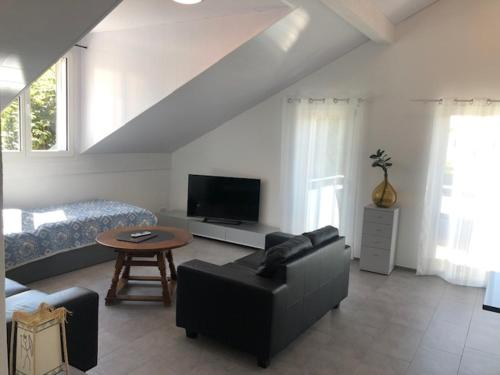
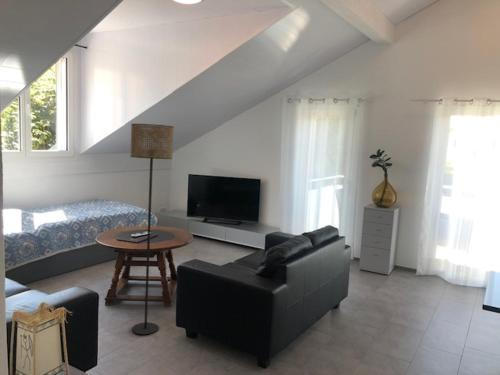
+ floor lamp (149, 229)
